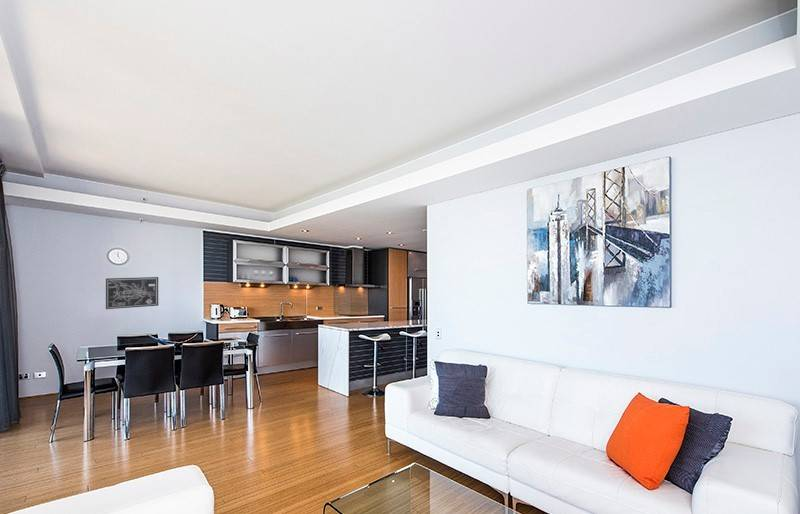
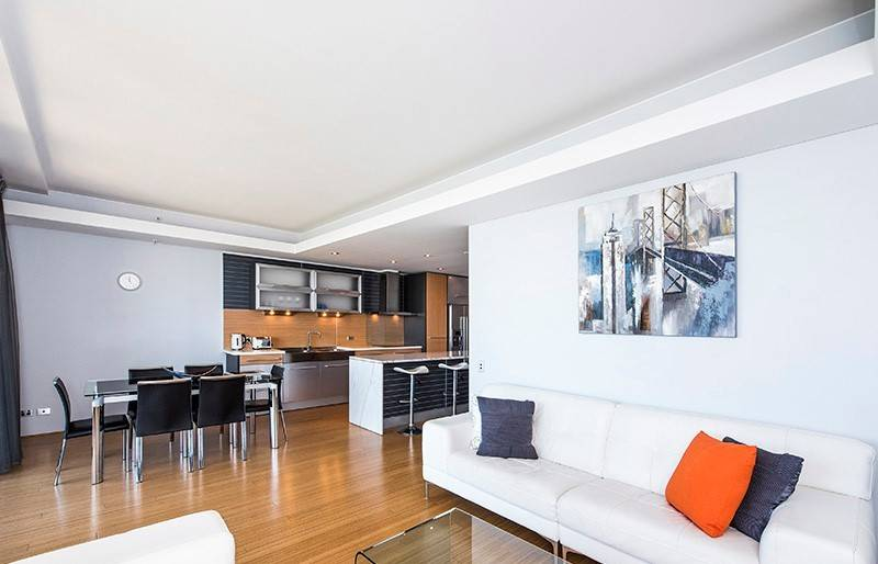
- wall art (132, 292)
